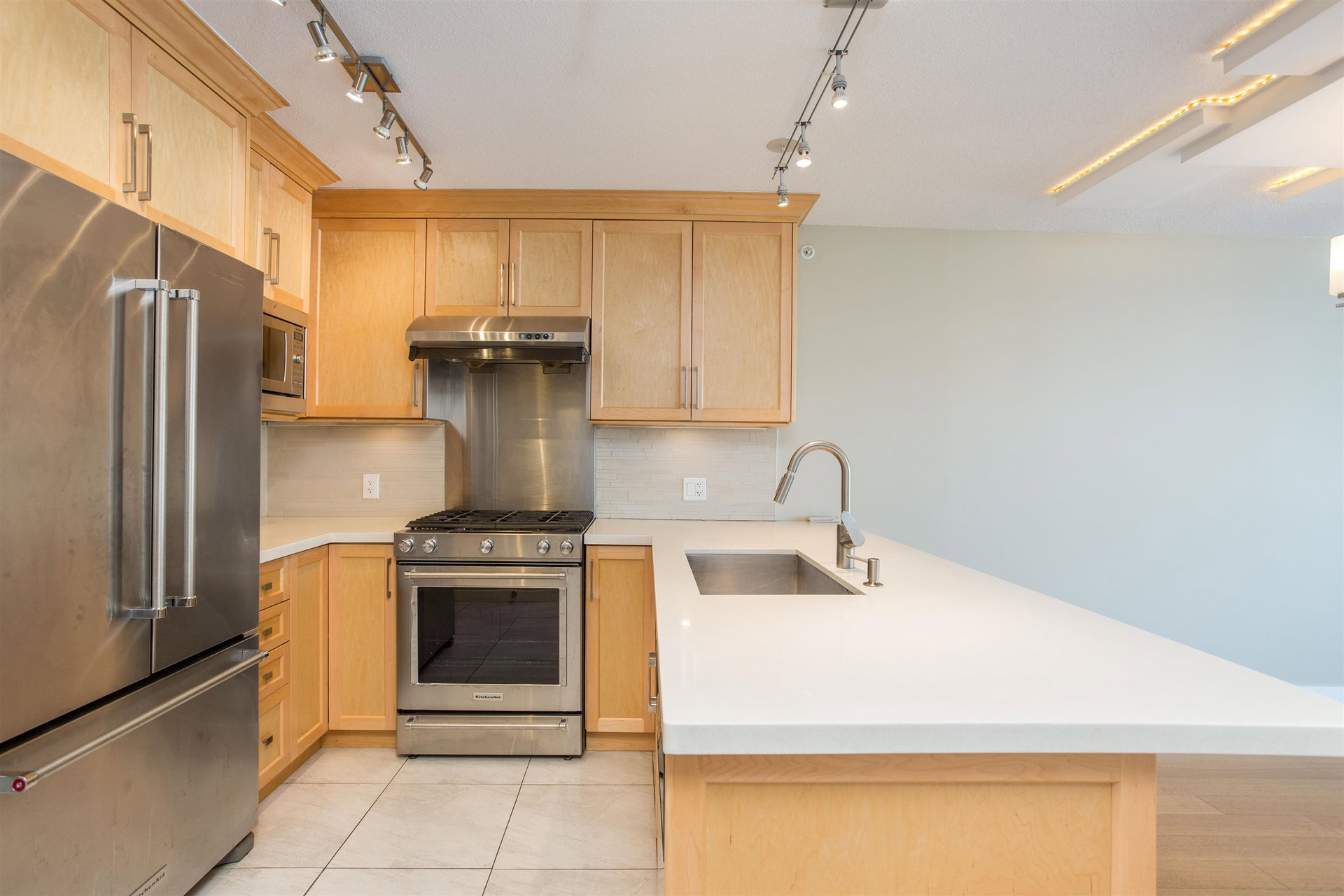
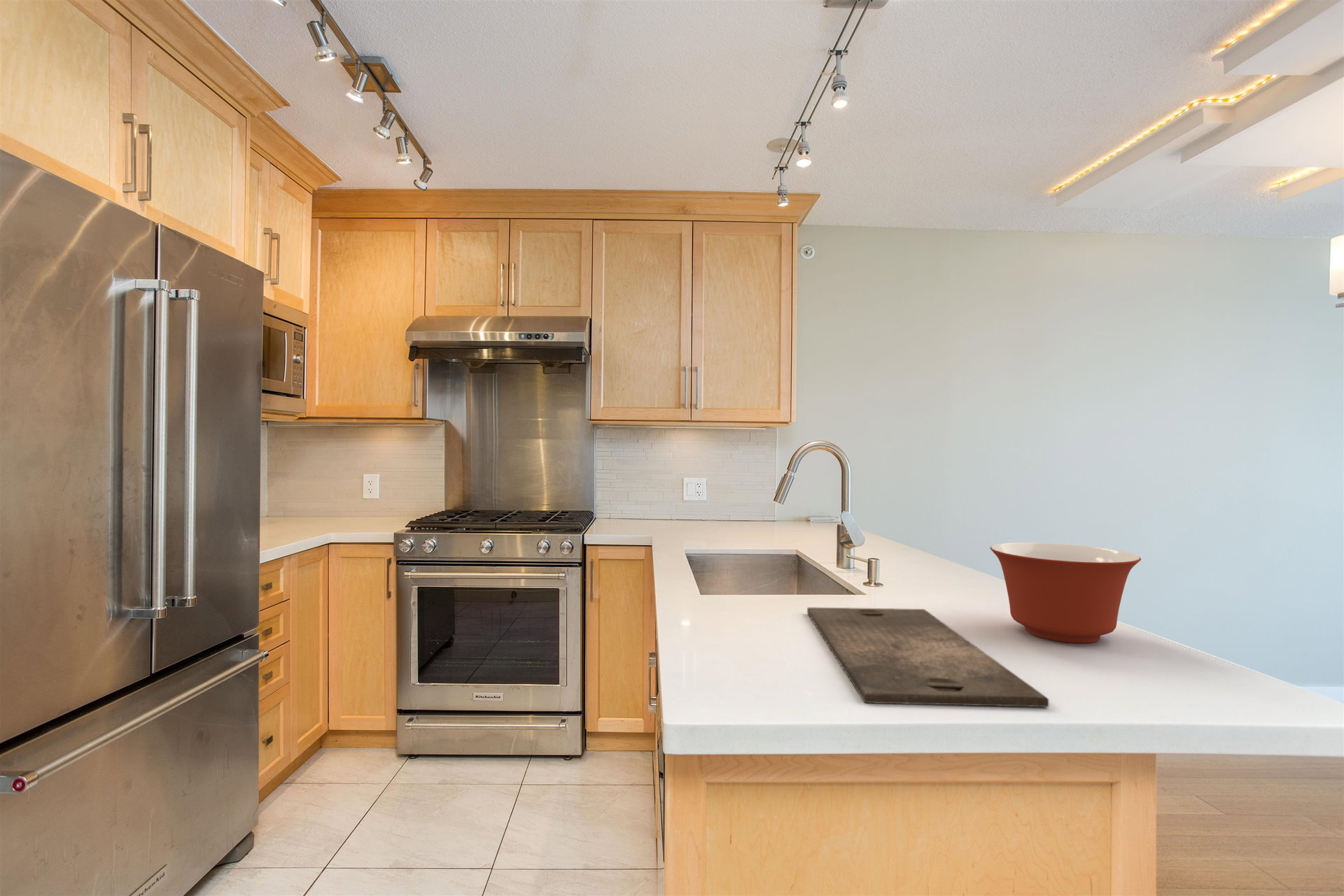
+ mixing bowl (1061, 592)
+ cutting board (901, 645)
